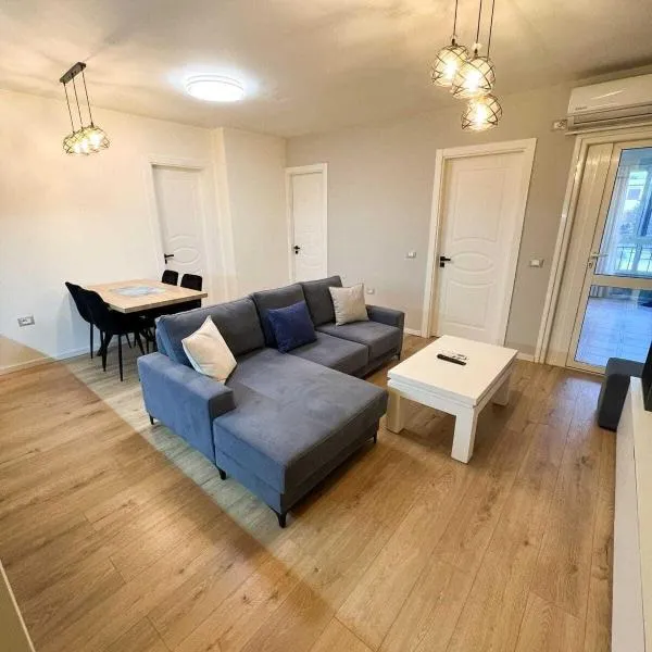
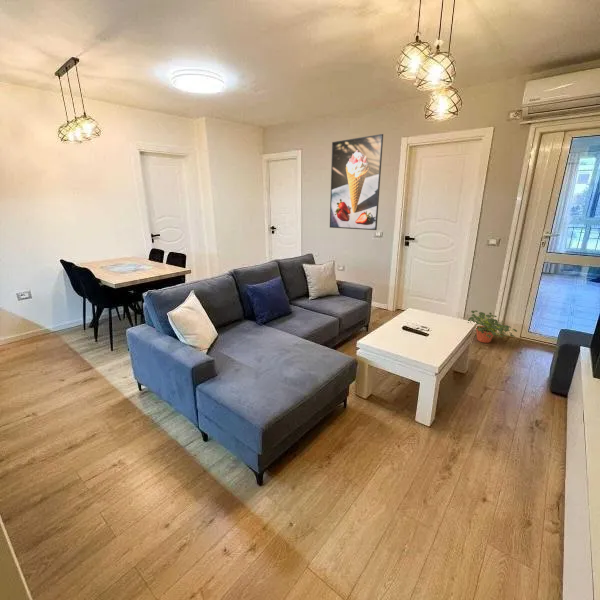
+ potted plant (489, 329)
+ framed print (353, 185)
